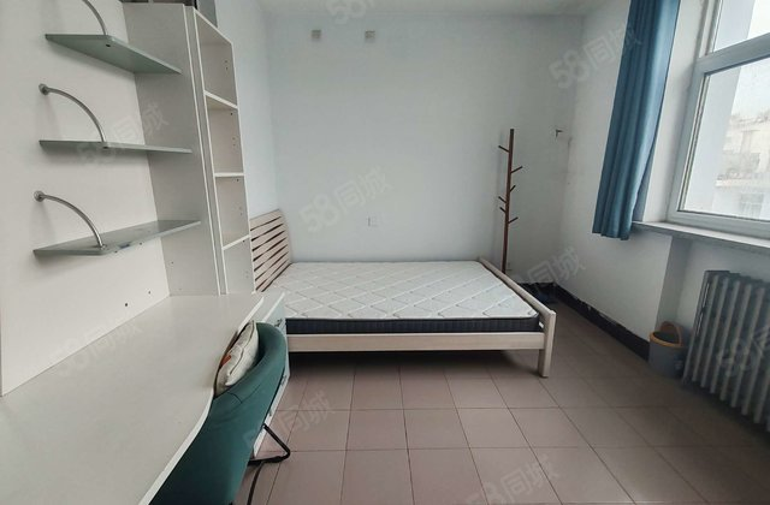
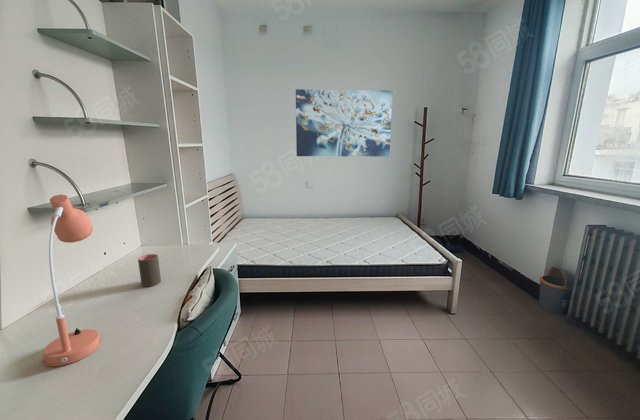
+ wall art (343, 124)
+ desk lamp (53, 272)
+ cup (149, 270)
